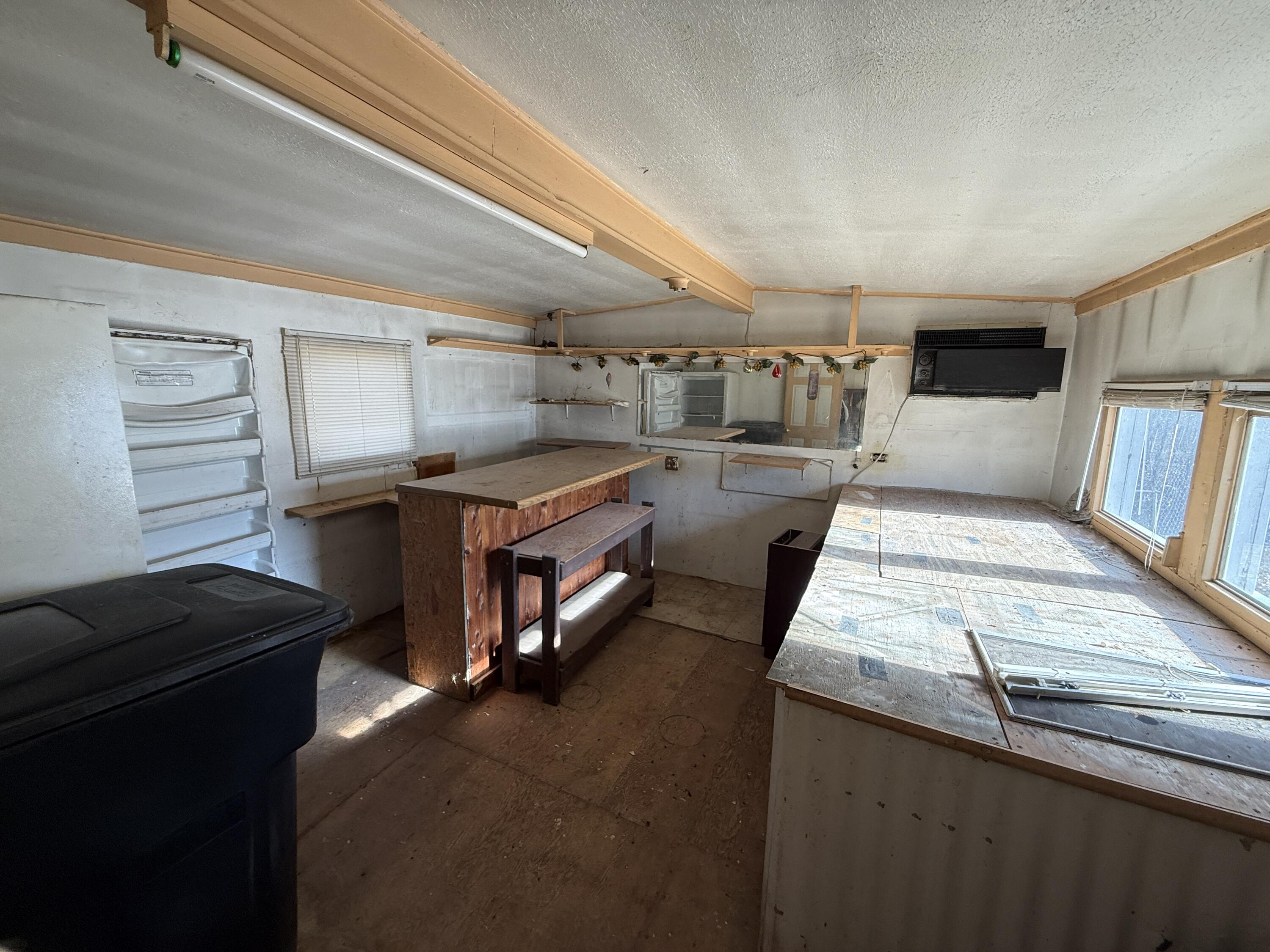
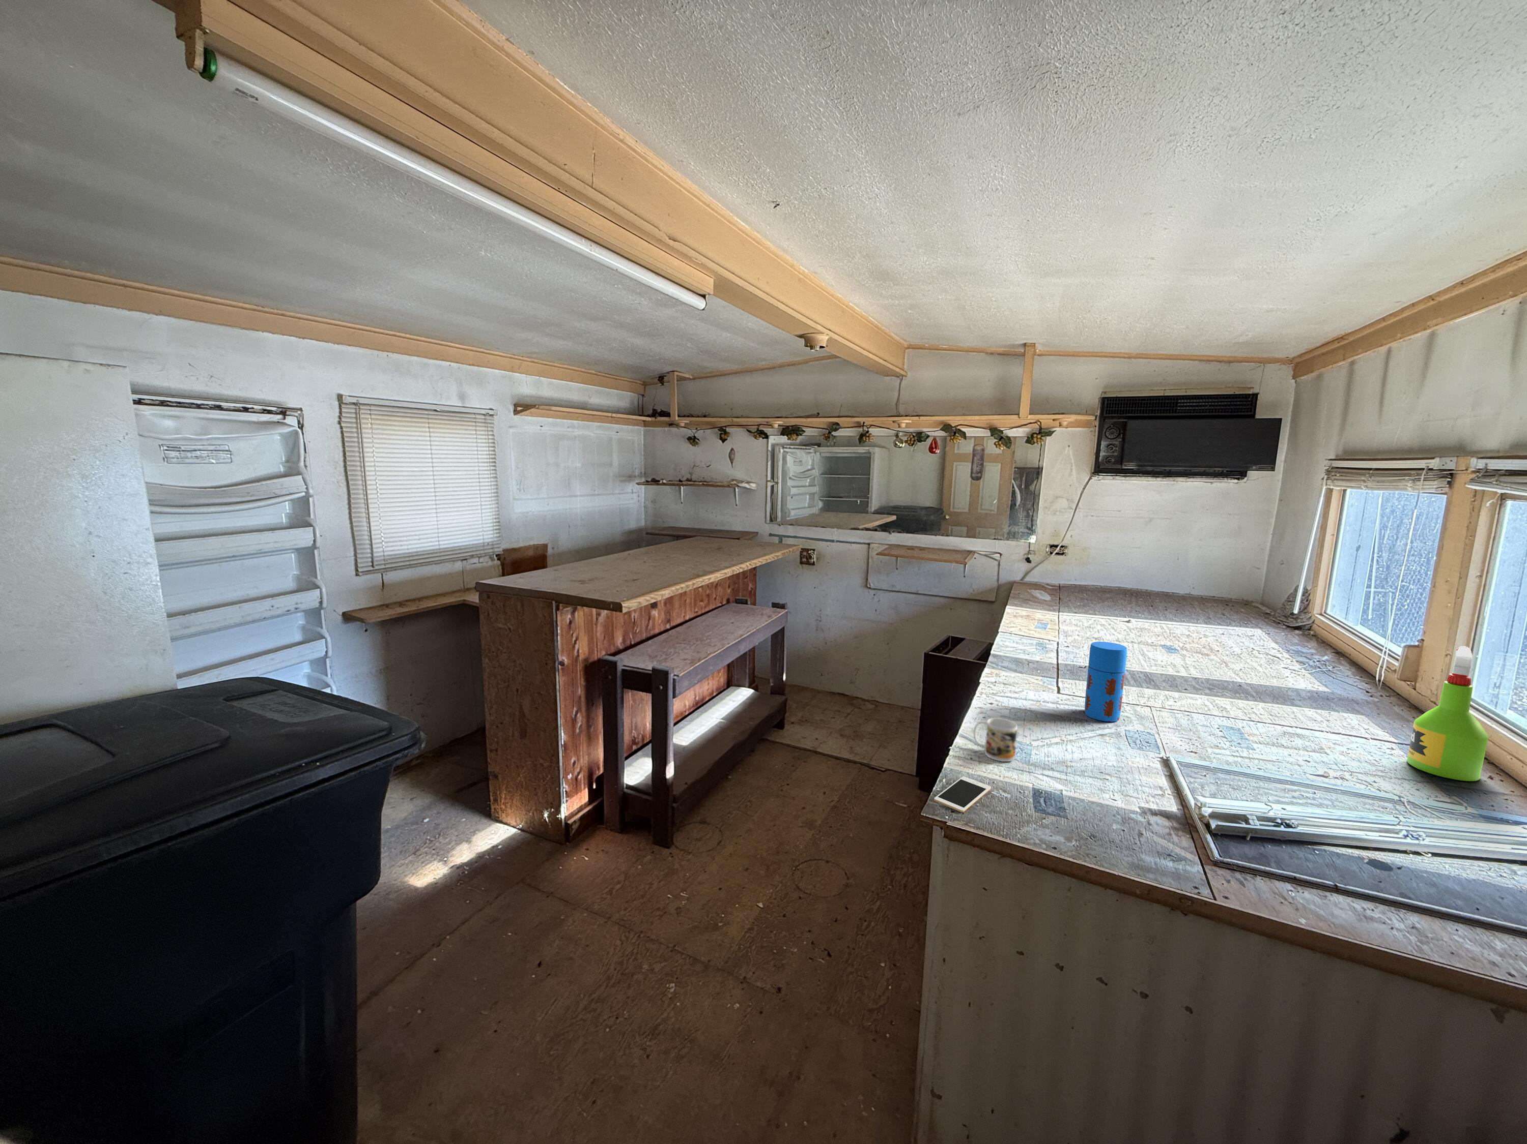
+ spray bottle (1454, 709)
+ mug (994, 738)
+ cell phone (963, 793)
+ thermos (1105, 681)
